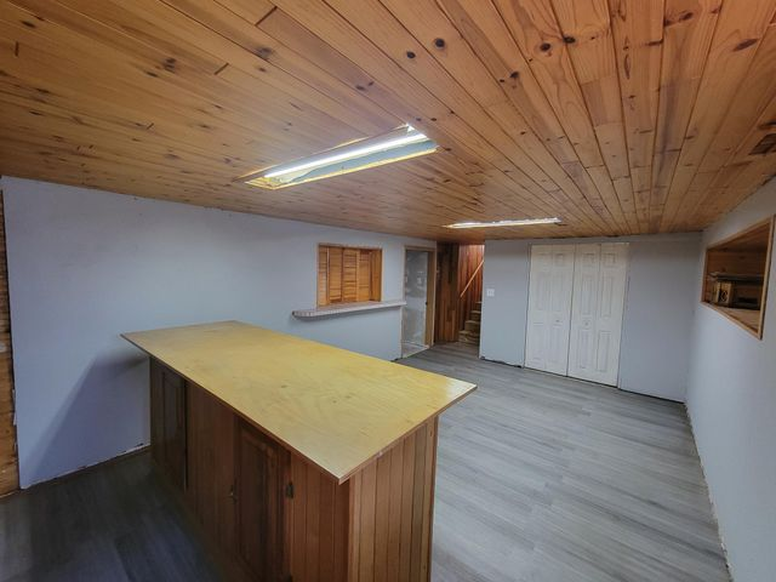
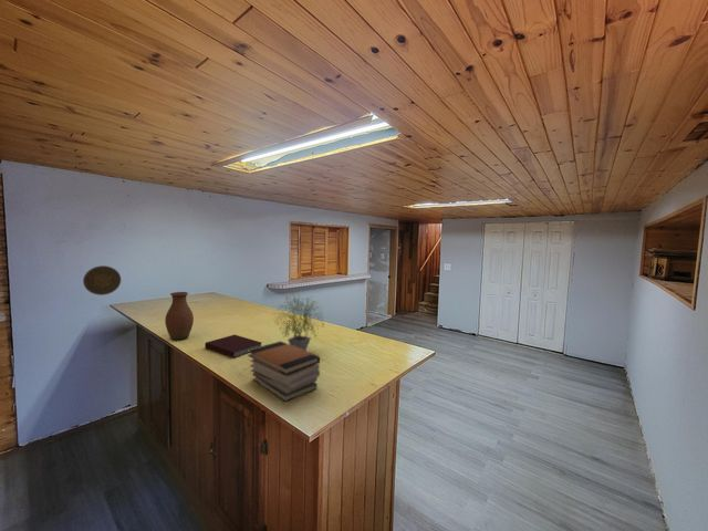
+ vase (179, 315)
+ potted plant (301, 322)
+ book stack (283, 368)
+ decorative plate (103, 280)
+ notebook (233, 345)
